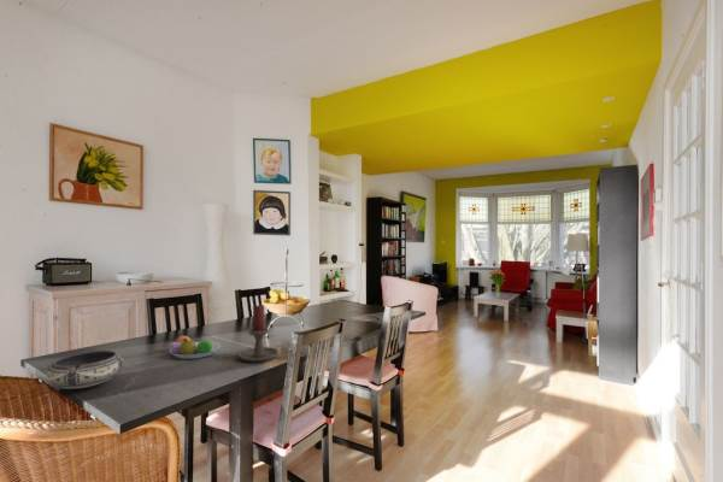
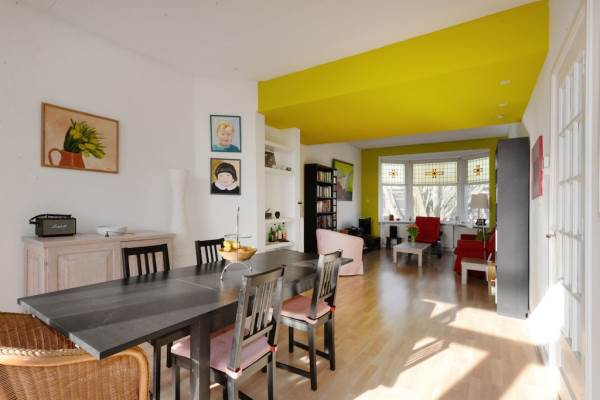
- bowl (86, 370)
- candle holder (264, 330)
- fruit bowl (195, 343)
